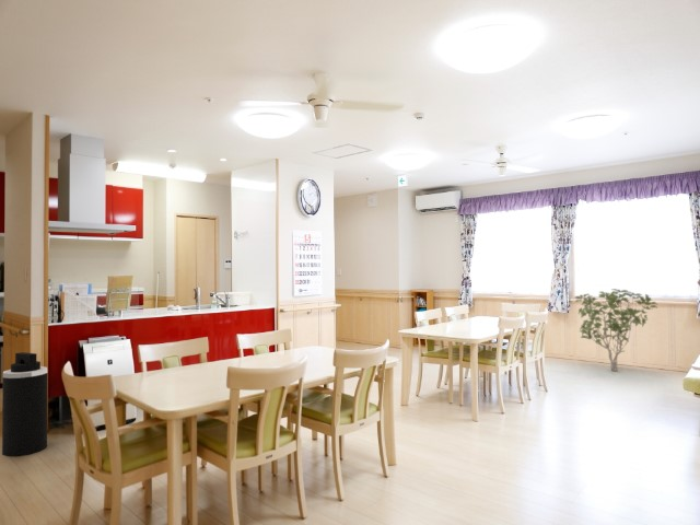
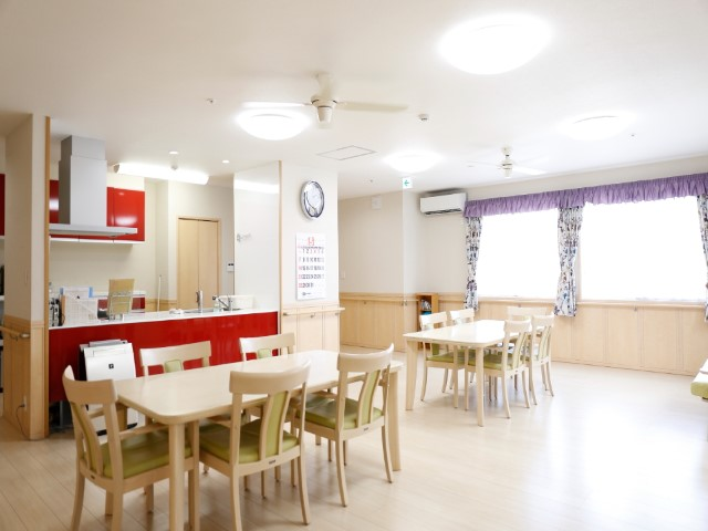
- shrub (614, 329)
- trash can (25, 400)
